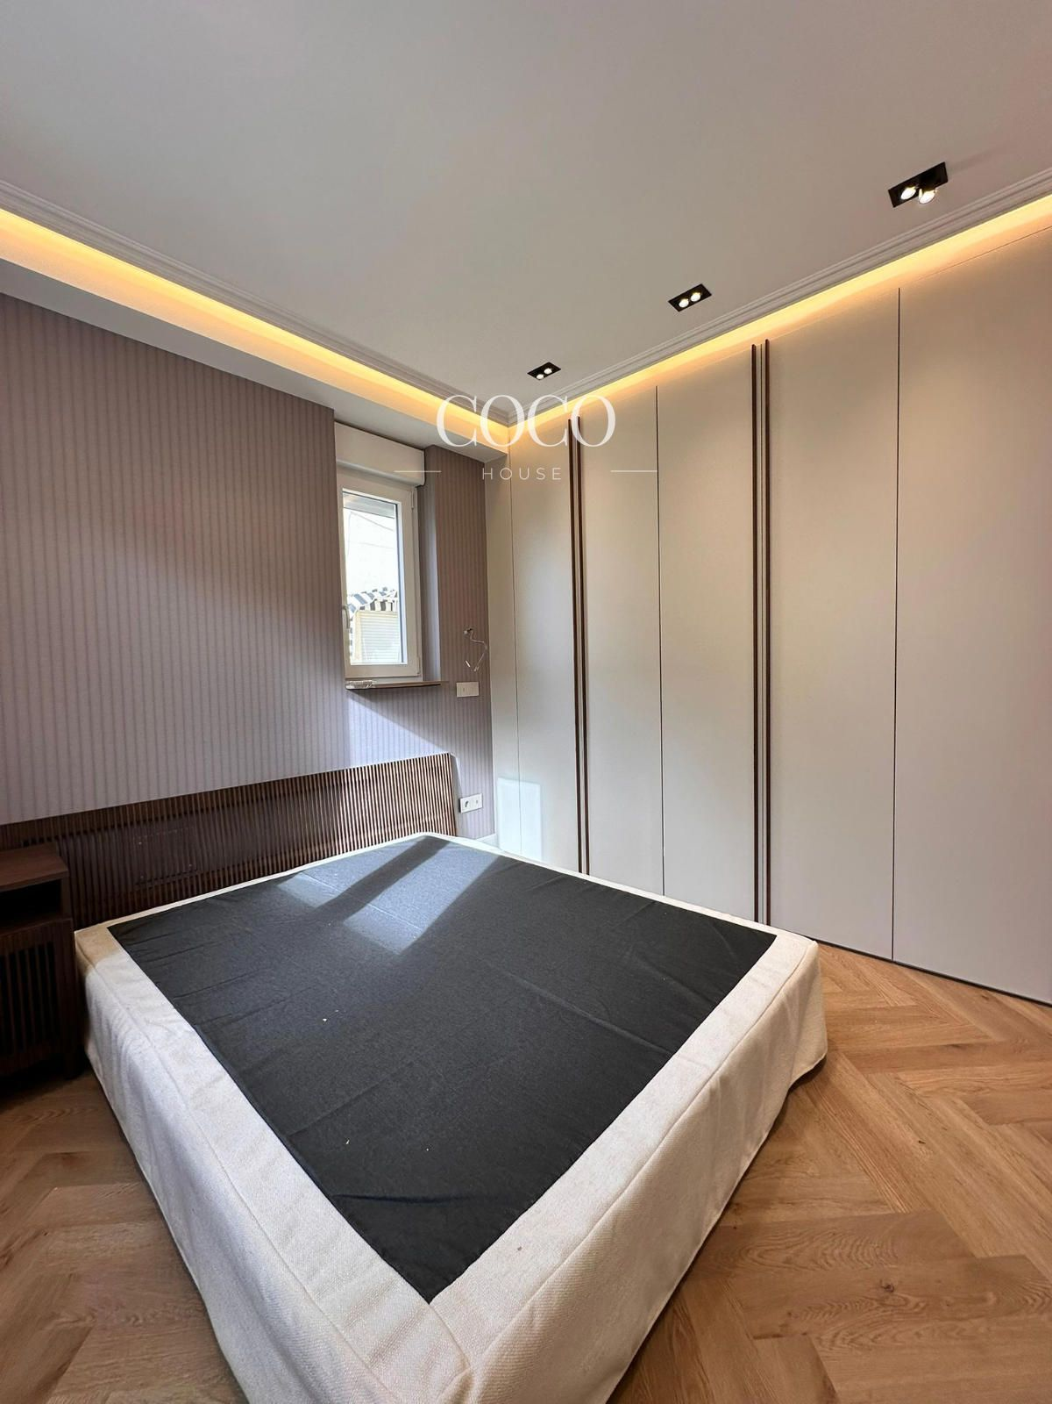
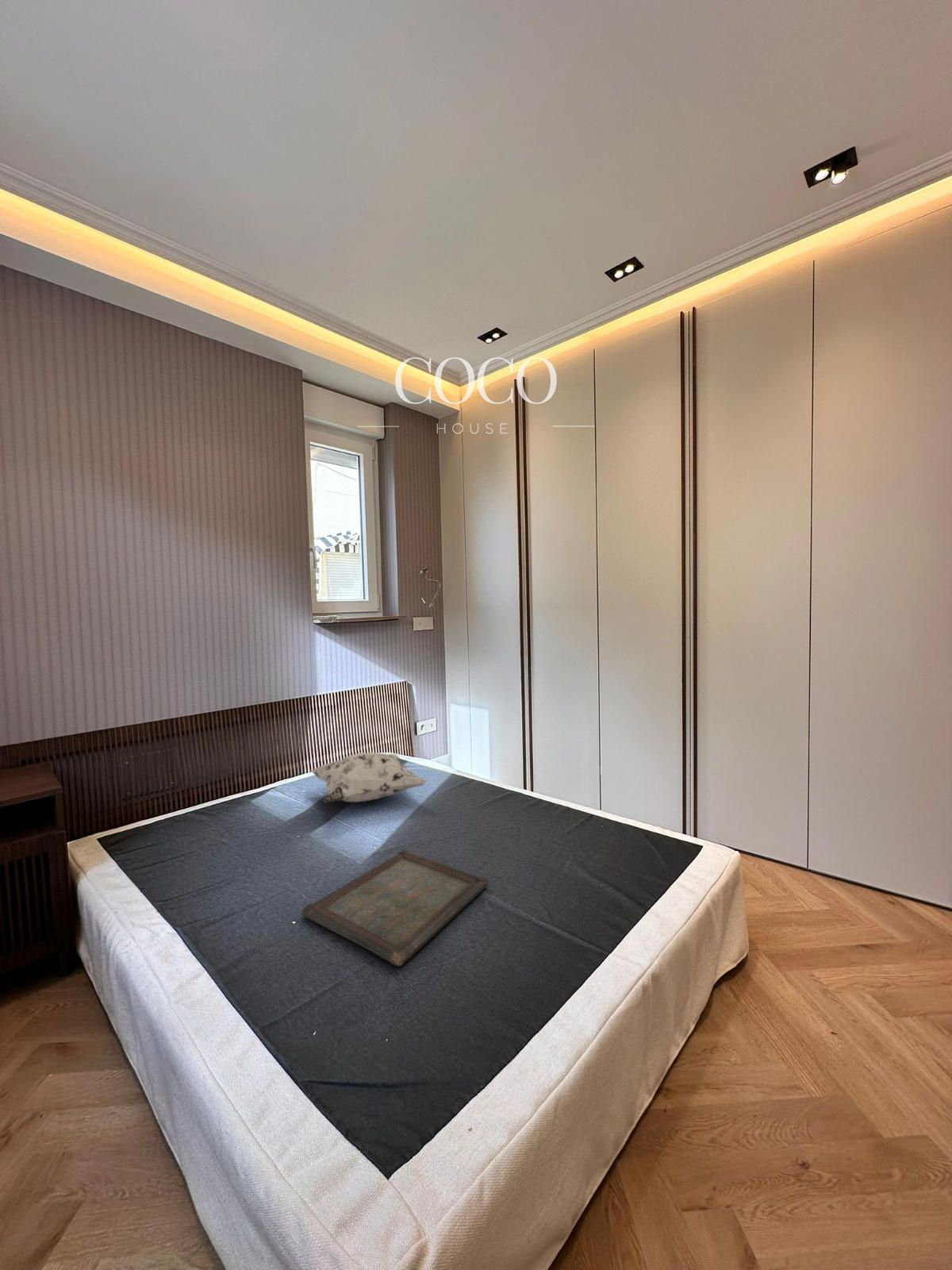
+ serving tray (401, 897)
+ decorative pillow (366, 776)
